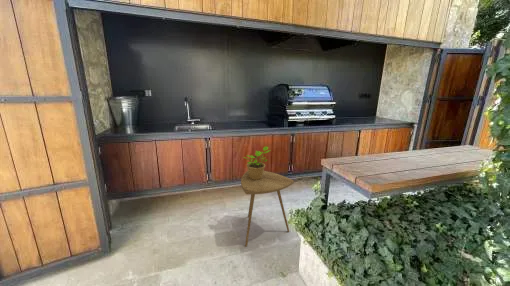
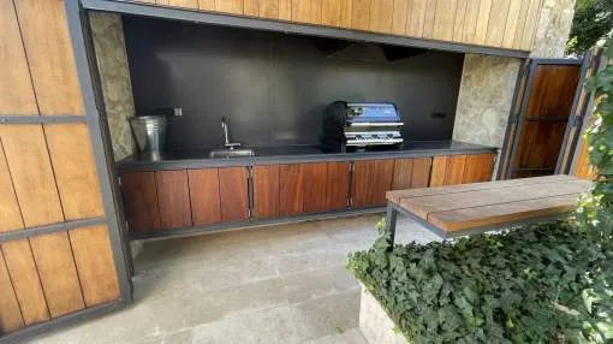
- potted plant (255, 162)
- side table (263, 193)
